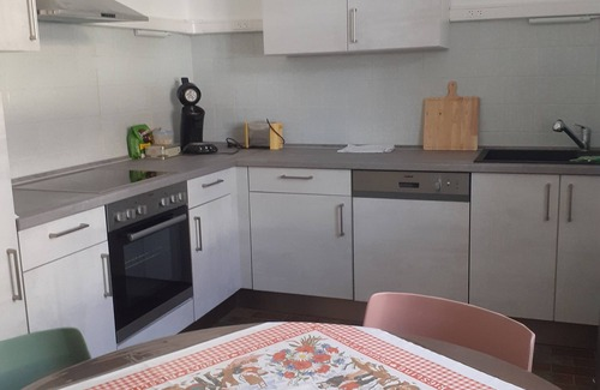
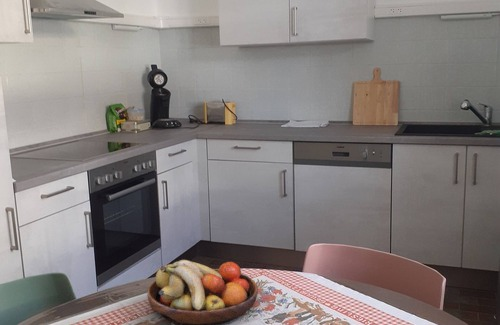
+ fruit bowl (202, 284)
